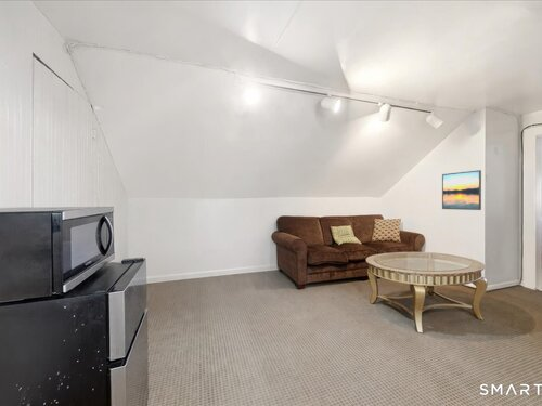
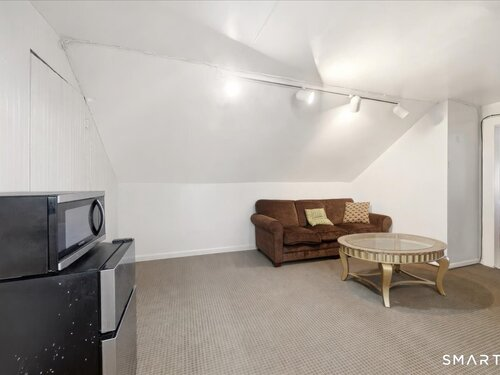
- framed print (460, 191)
